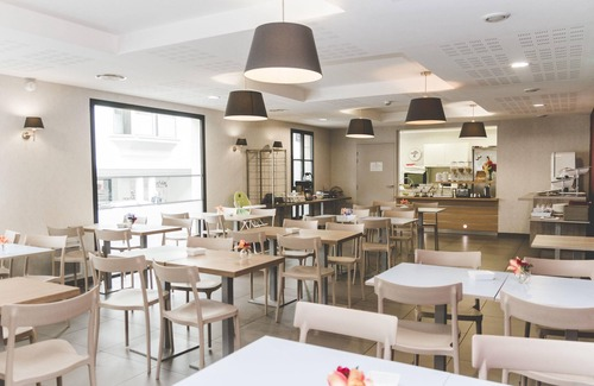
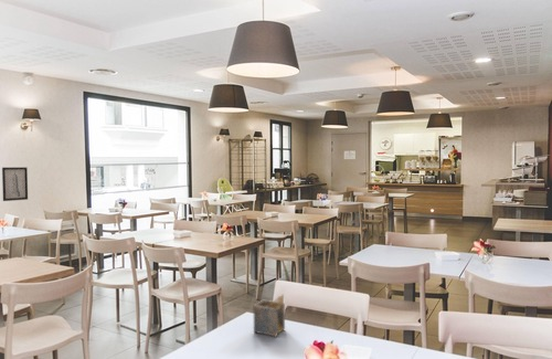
+ napkin holder (269, 313)
+ wall art (14, 183)
